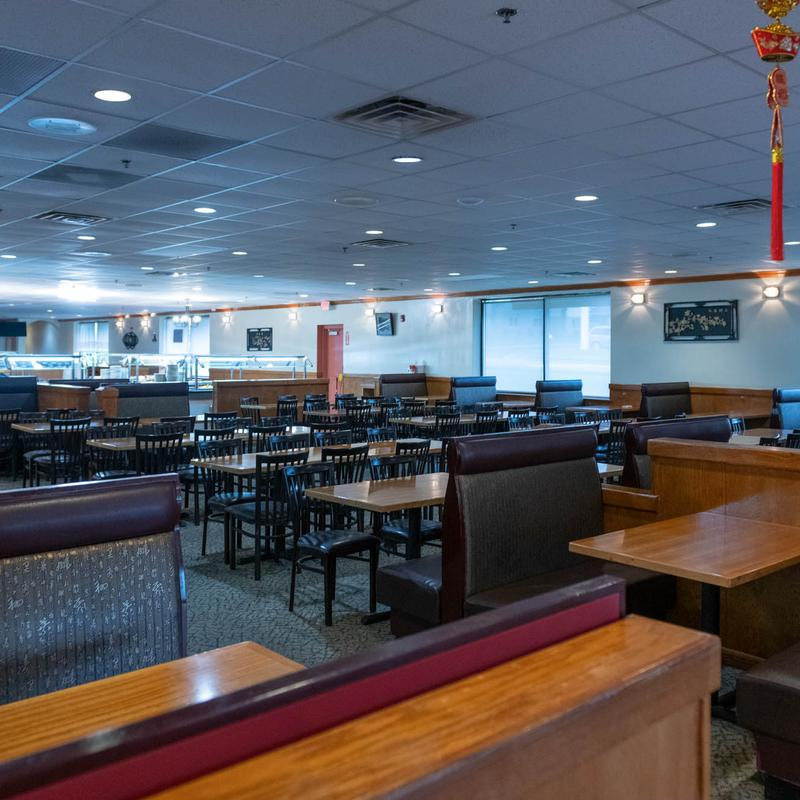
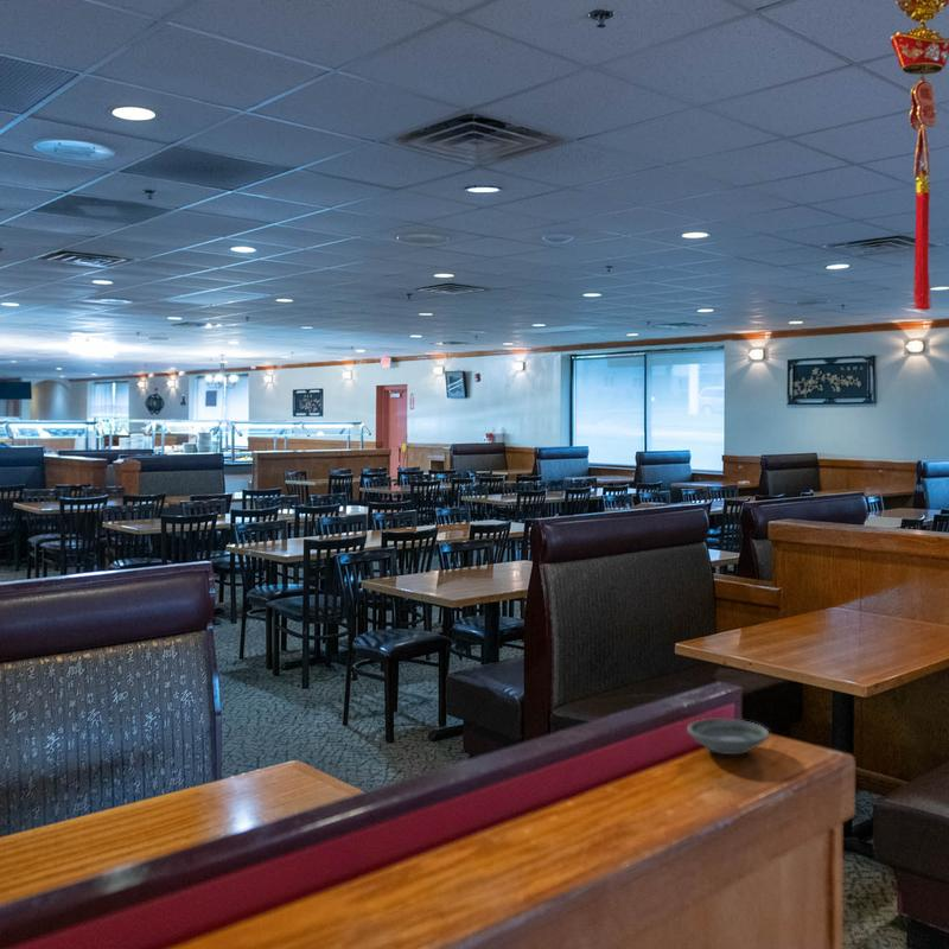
+ saucer (727, 738)
